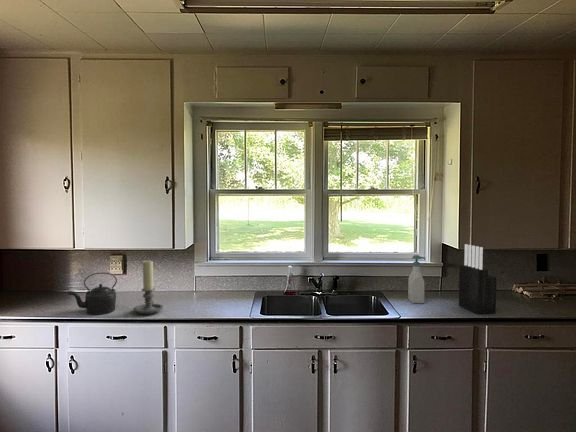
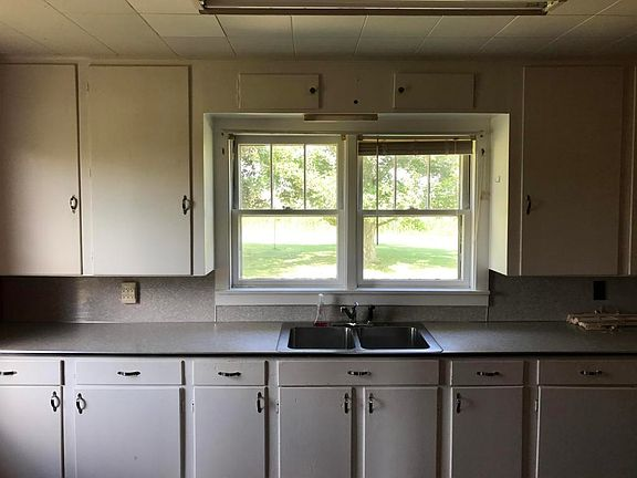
- knife block (479, 277)
- soap bottle (417, 278)
- kettle (93, 292)
- candle holder (149, 285)
